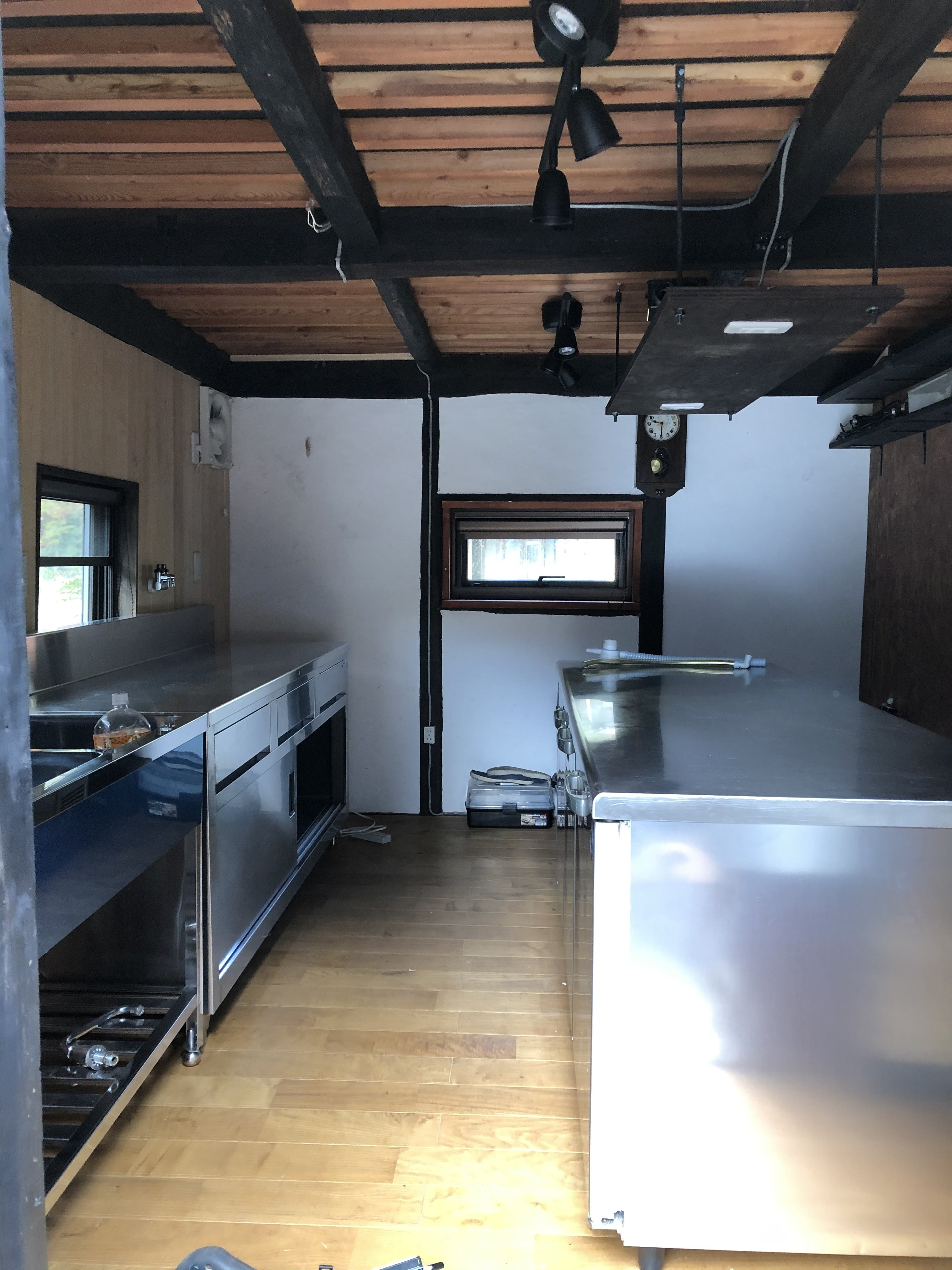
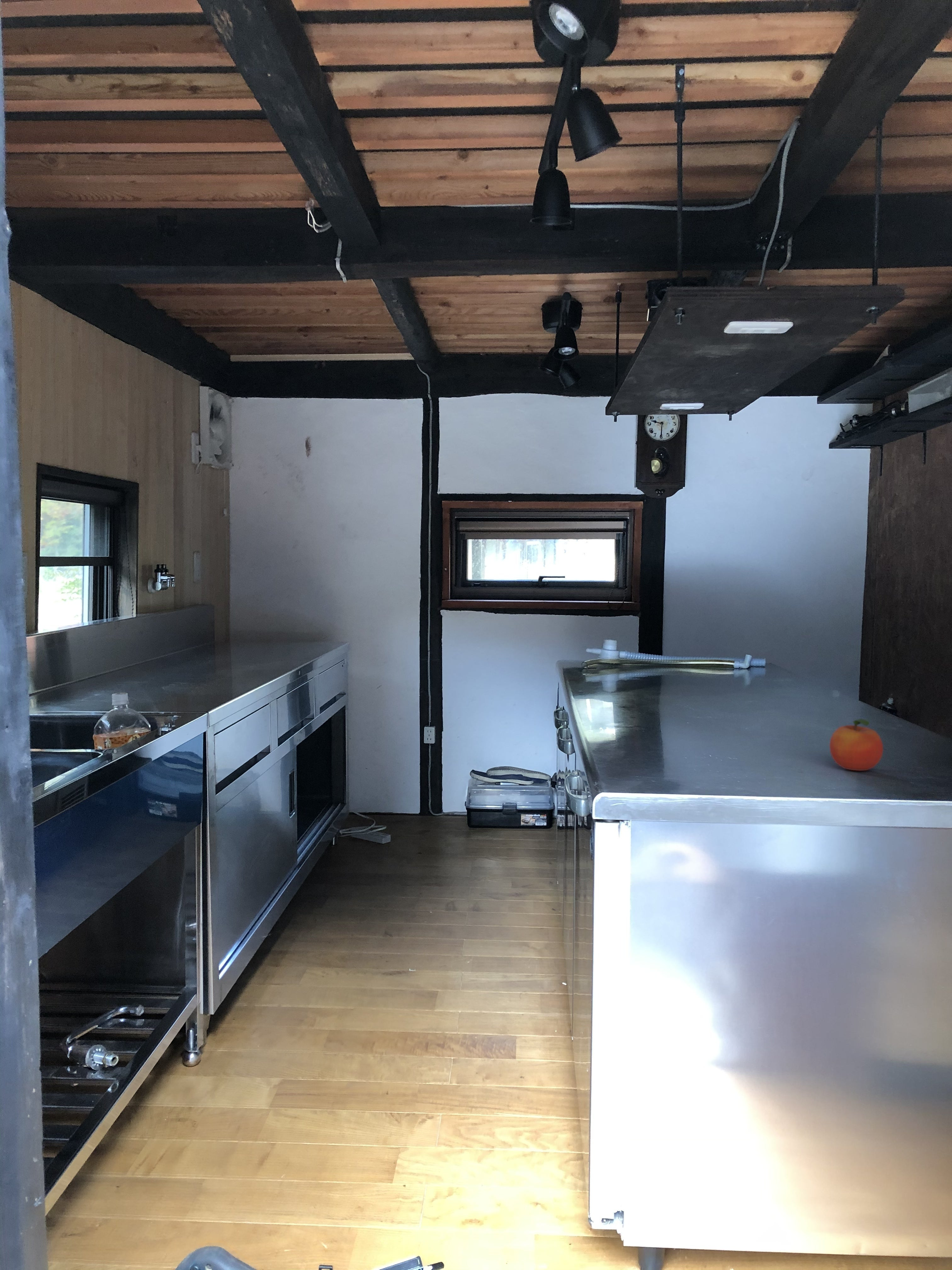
+ fruit (856, 743)
